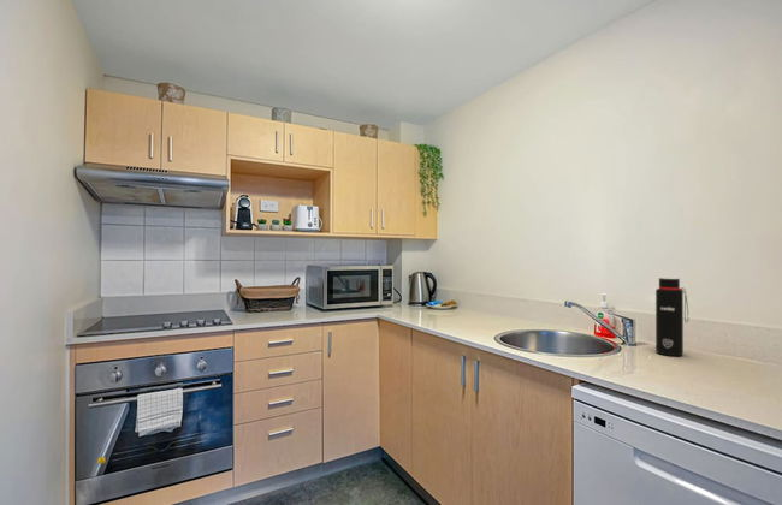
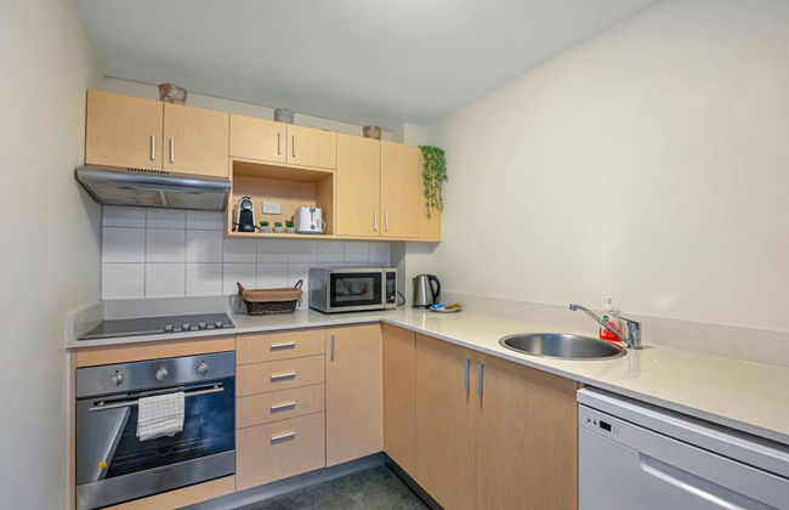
- water bottle (671, 315)
